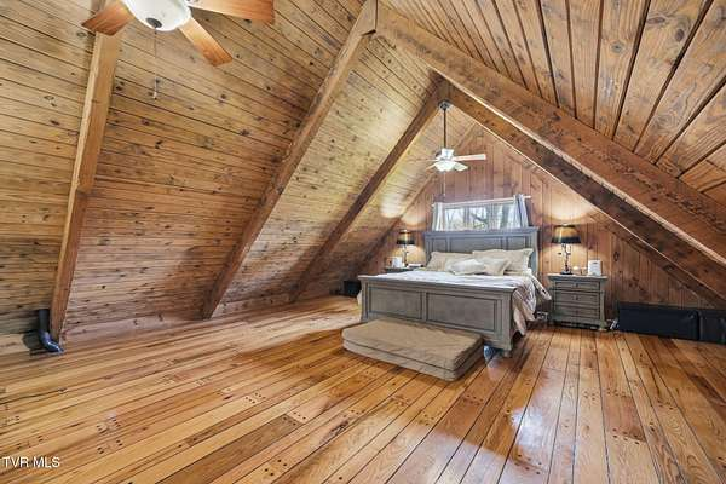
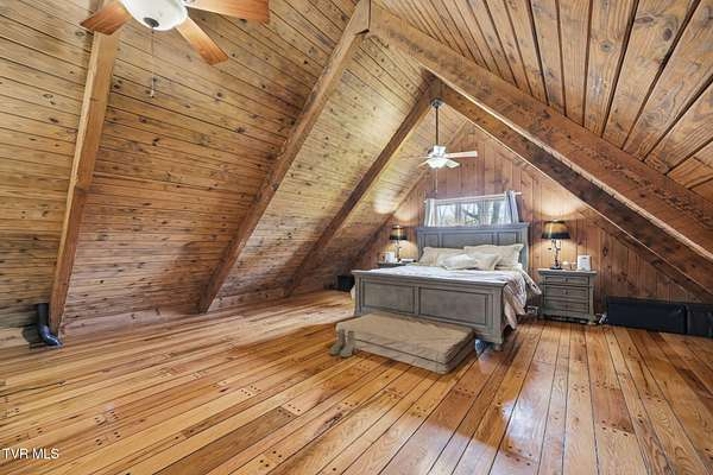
+ boots (343, 342)
